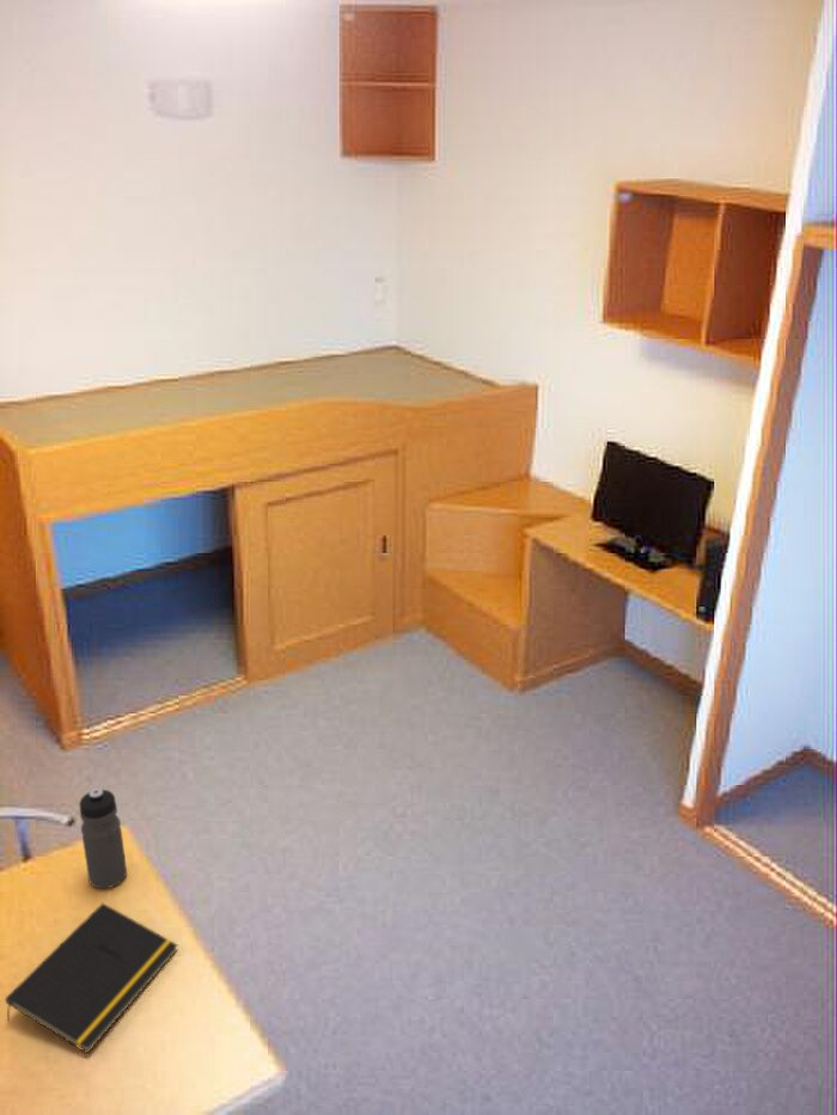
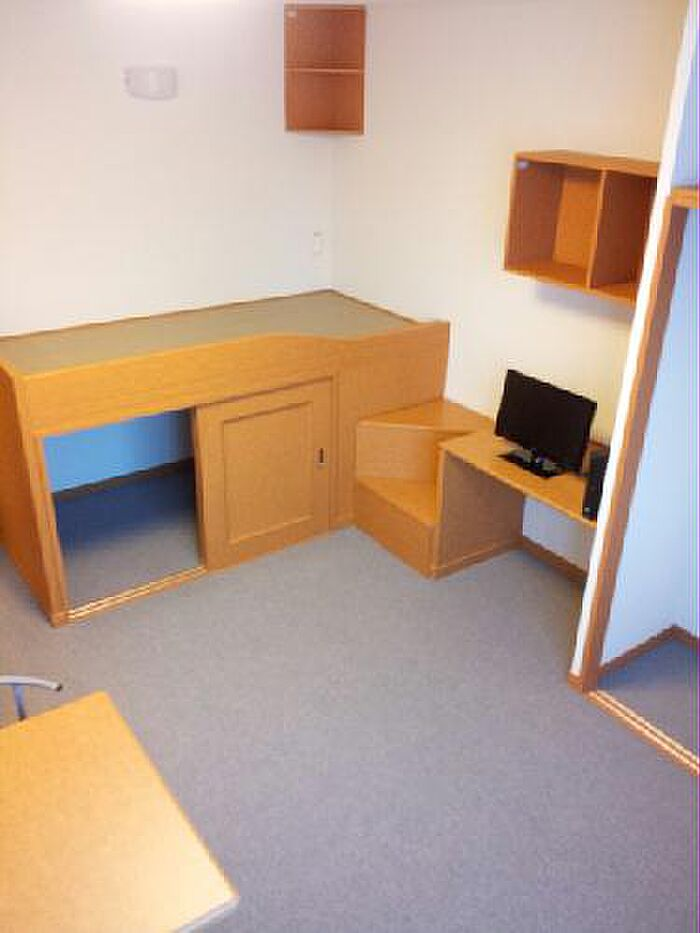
- notepad (94, 972)
- water bottle (102, 834)
